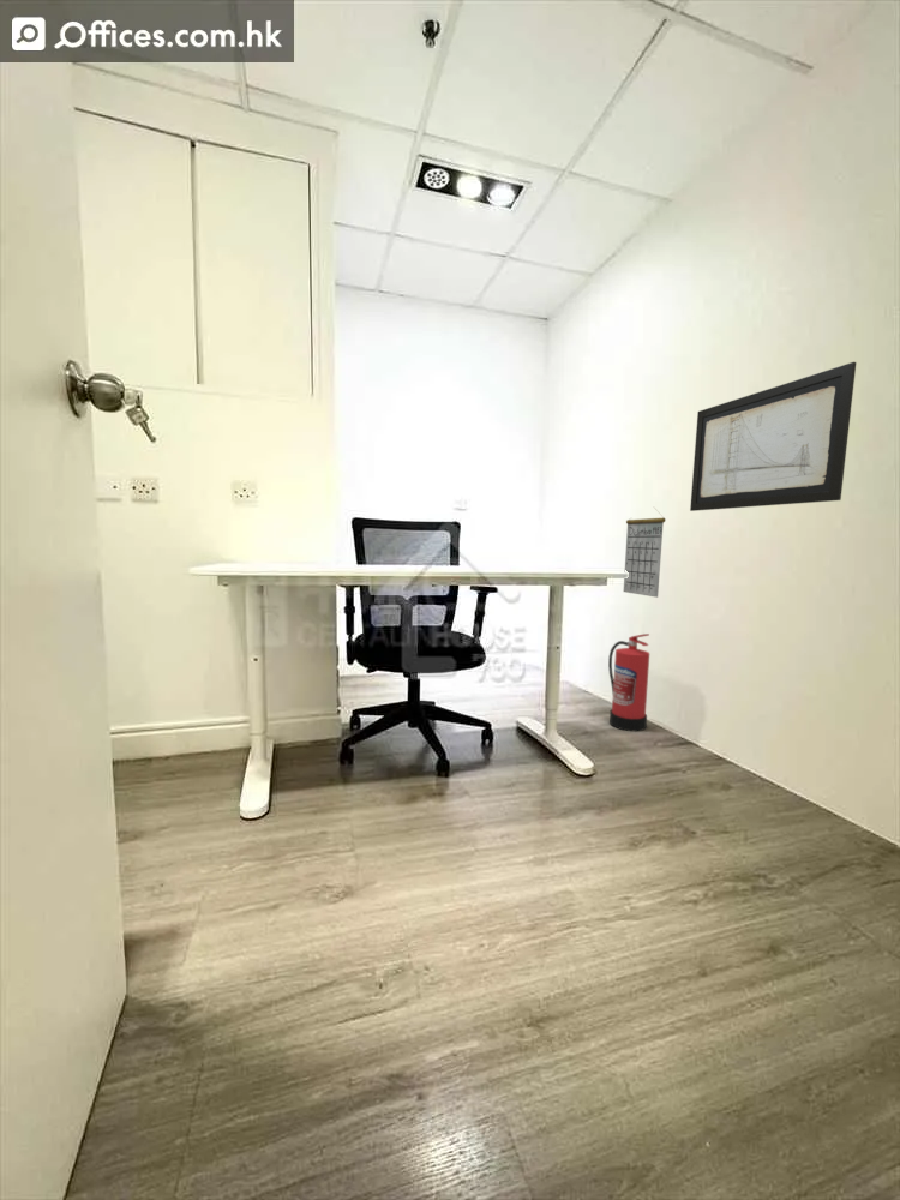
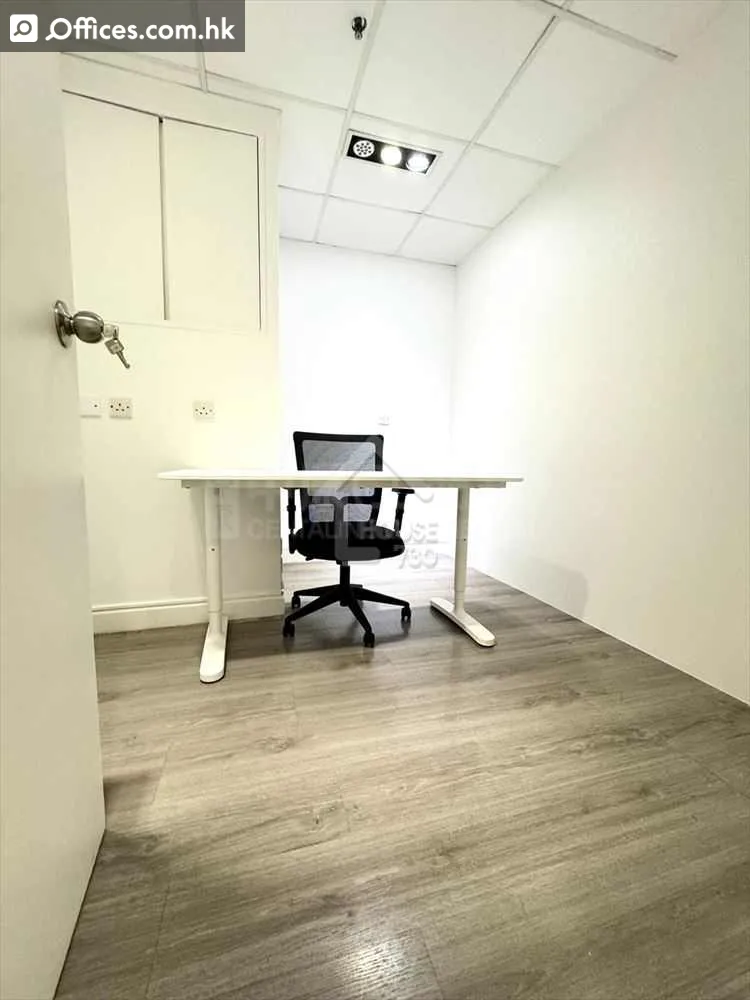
- wall art (758, 449)
- fire extinguisher (624, 676)
- calendar (642, 547)
